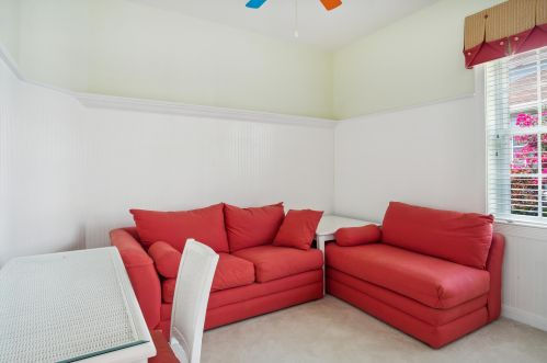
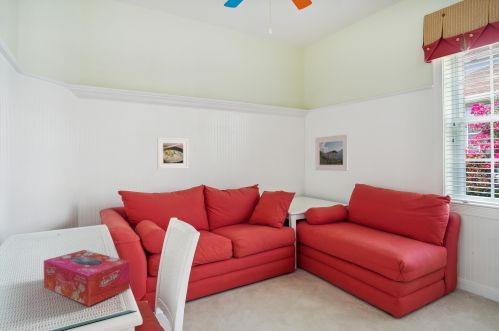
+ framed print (173, 153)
+ tissue box (86, 274)
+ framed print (331, 153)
